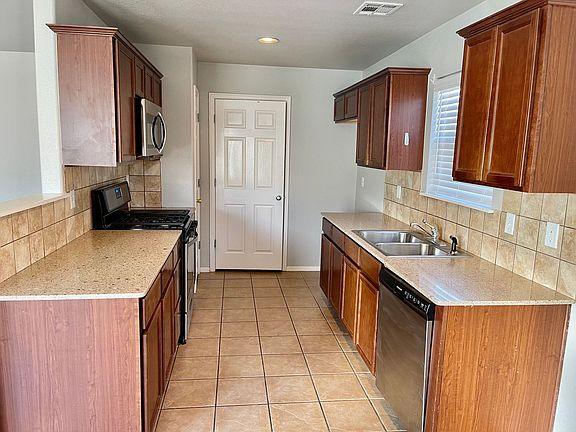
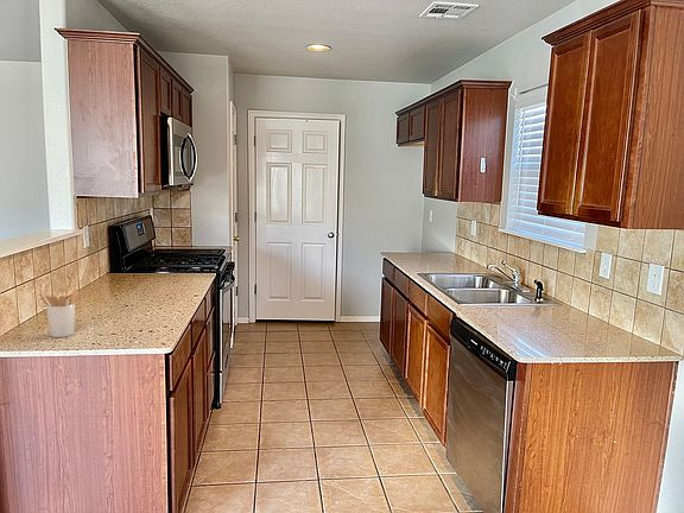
+ utensil holder (59, 312)
